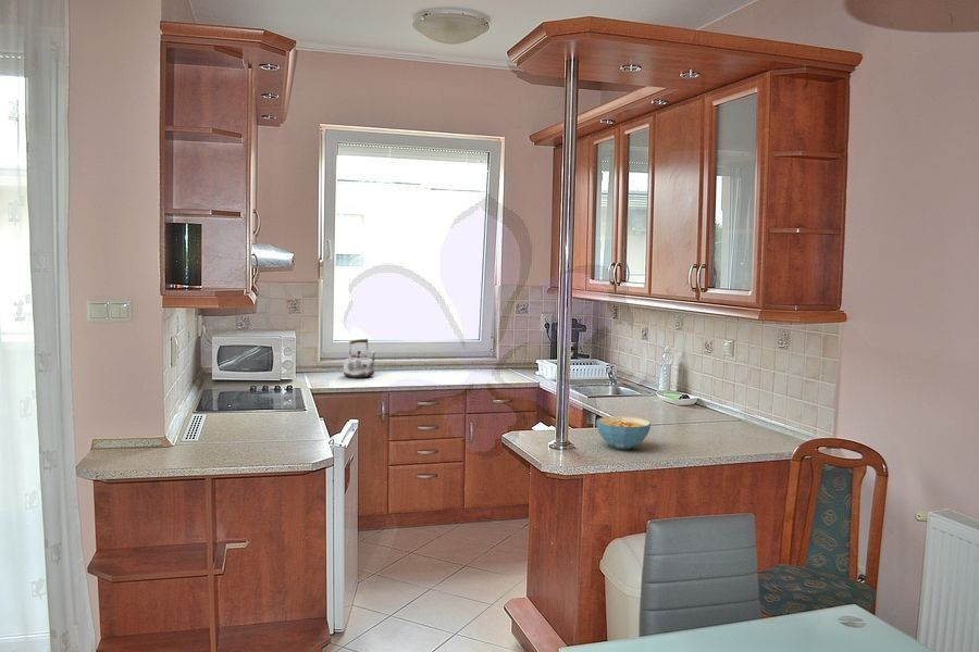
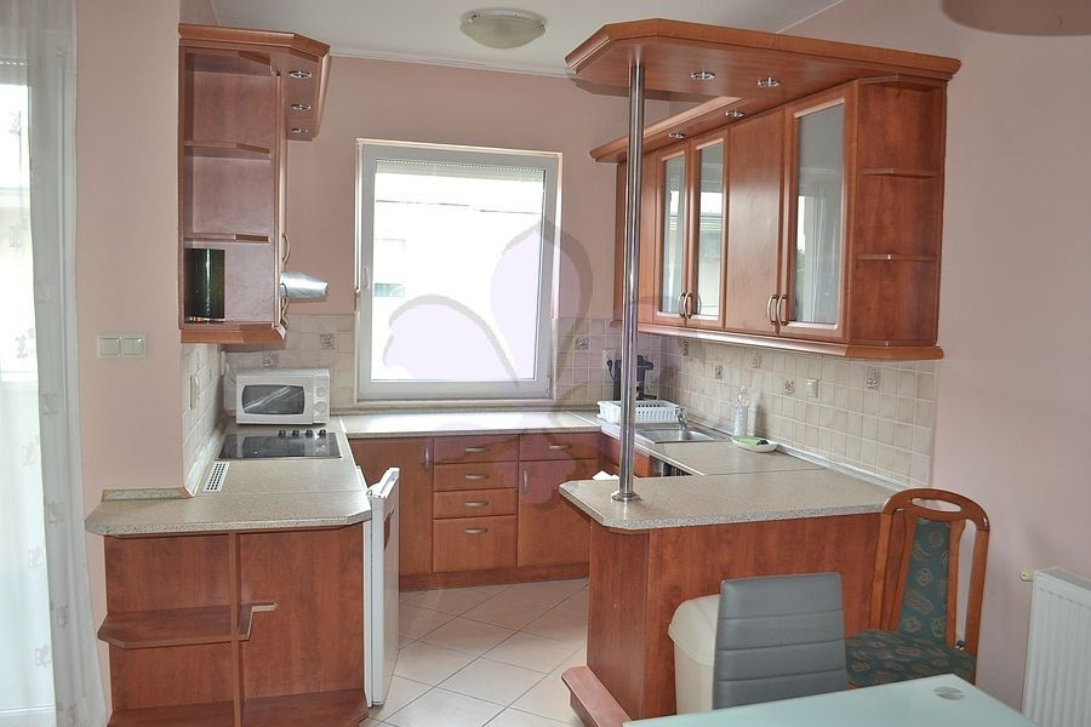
- kettle (361, 356)
- cereal bowl (622, 434)
